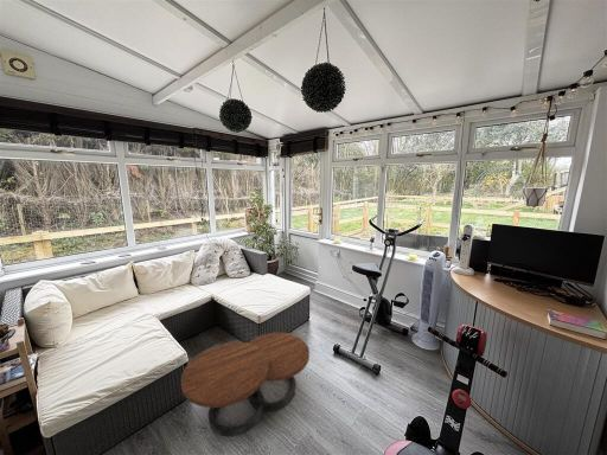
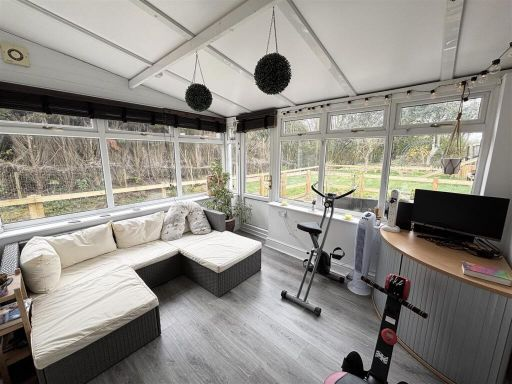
- coffee table (253, 378)
